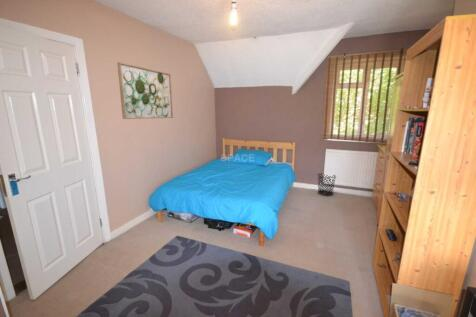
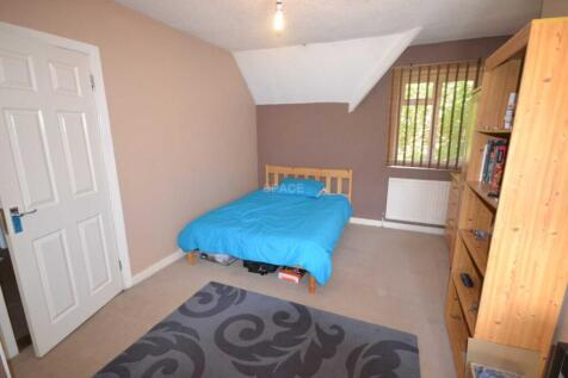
- wall art (149, 94)
- waste bin (326, 184)
